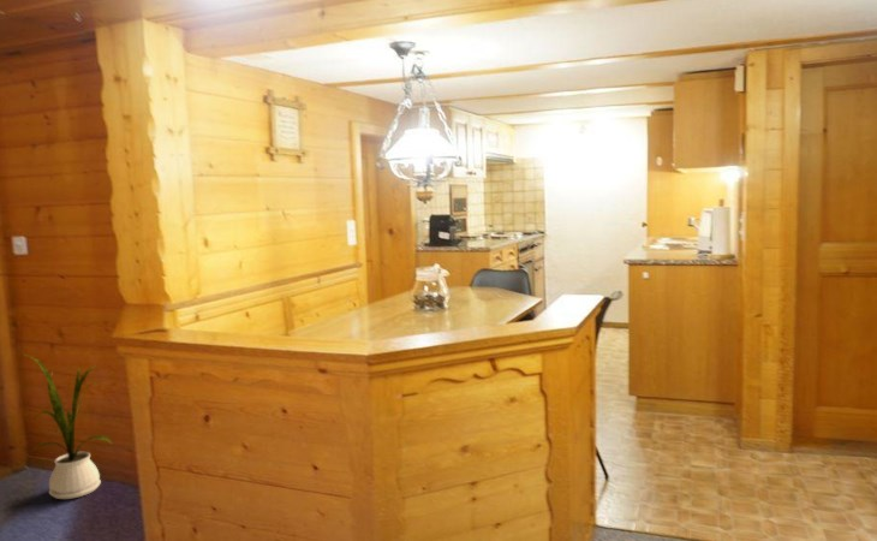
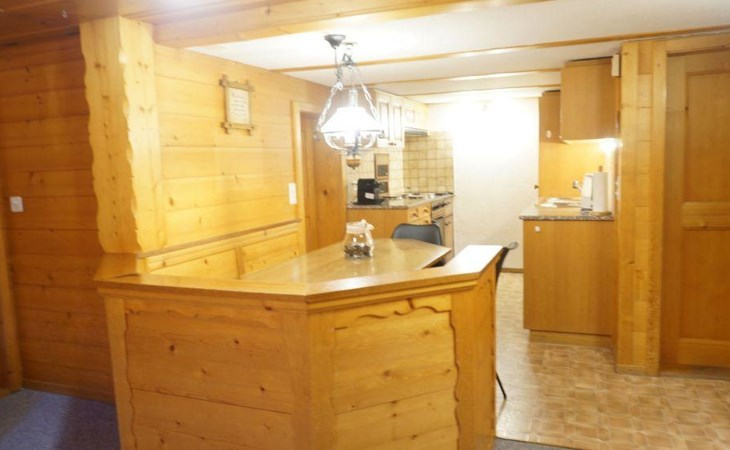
- house plant (65, 422)
